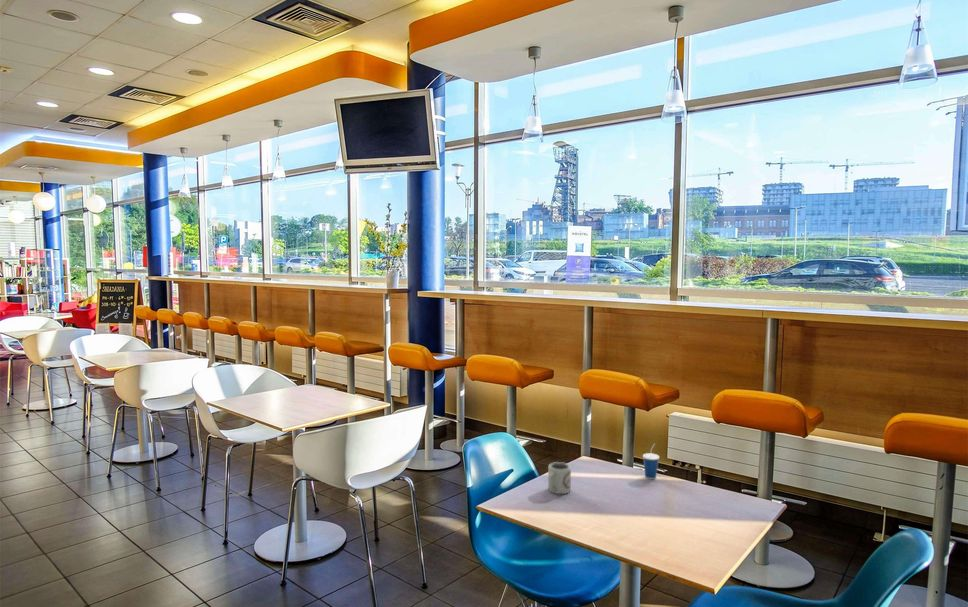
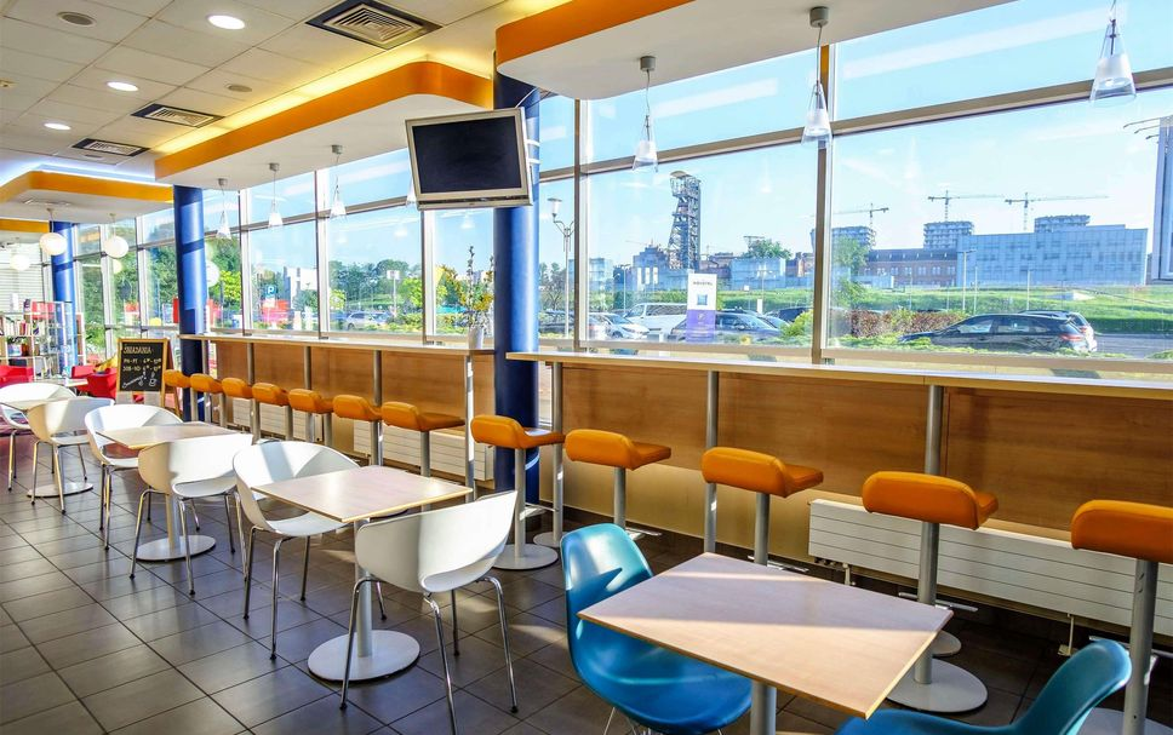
- cup (650, 460)
- cup (557, 479)
